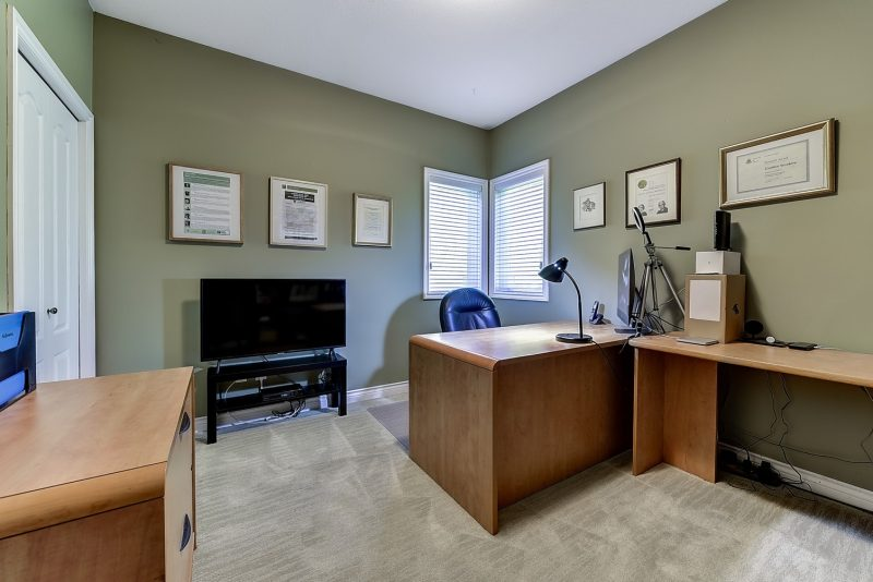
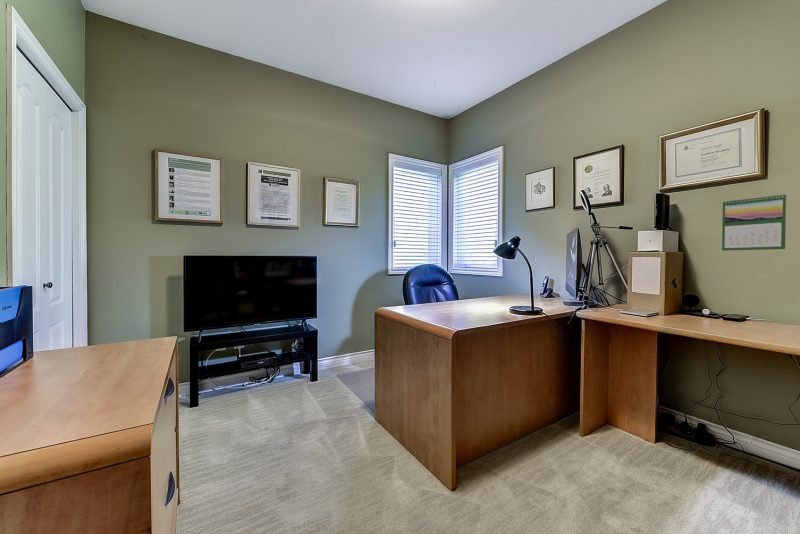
+ calendar (752, 223)
